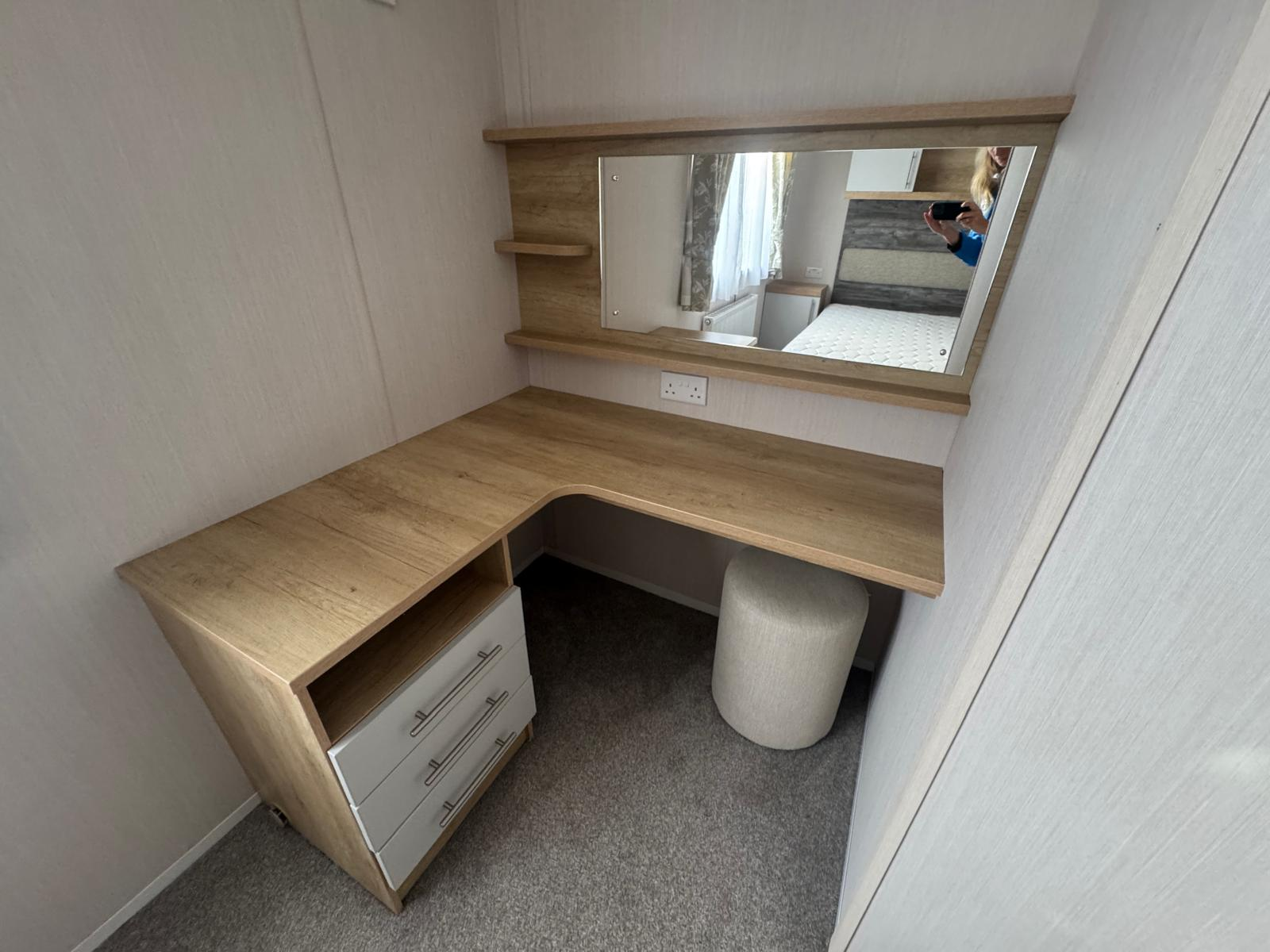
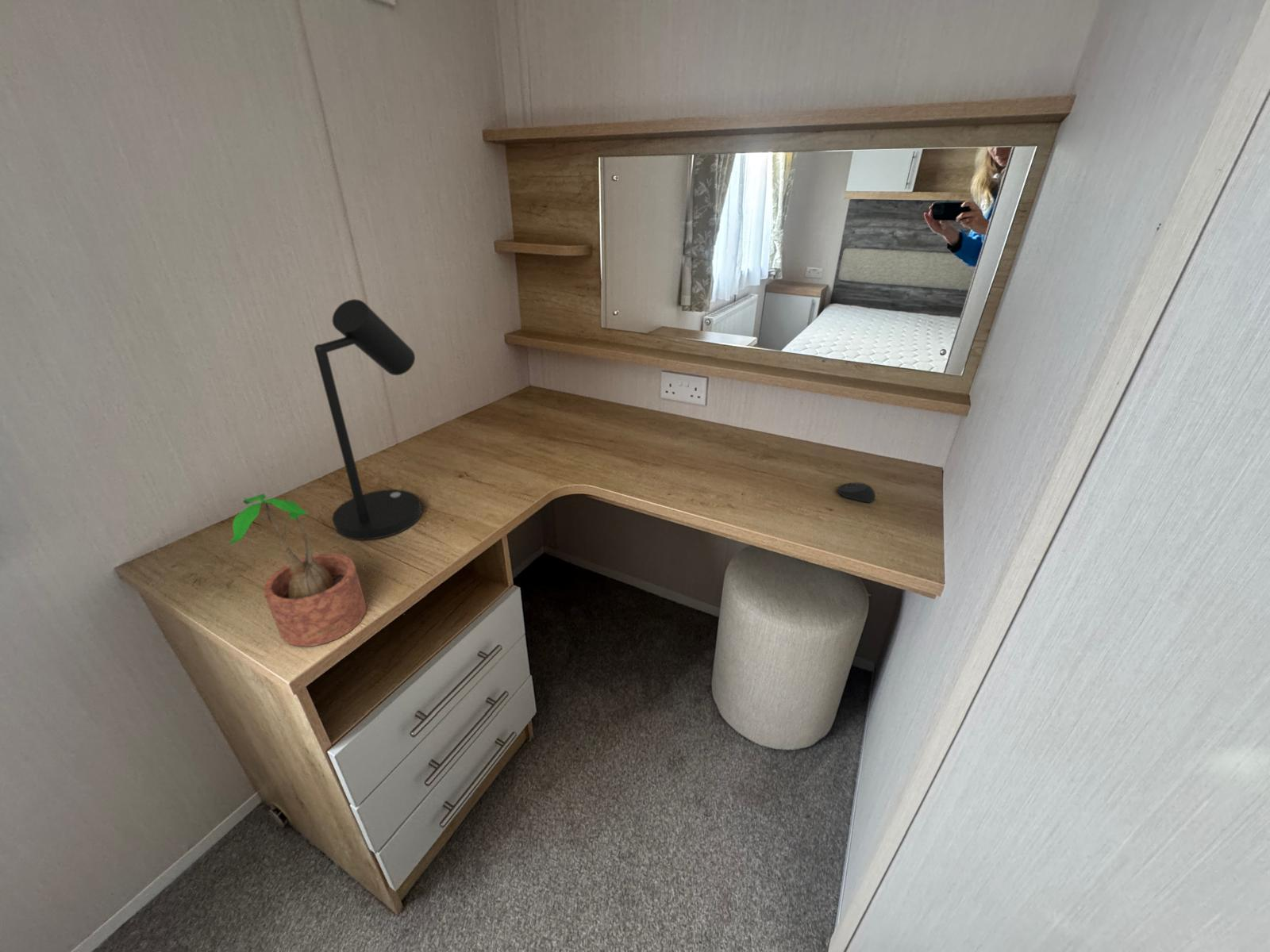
+ desk lamp (344, 420)
+ computer mouse (856, 490)
+ potted plant (294, 564)
